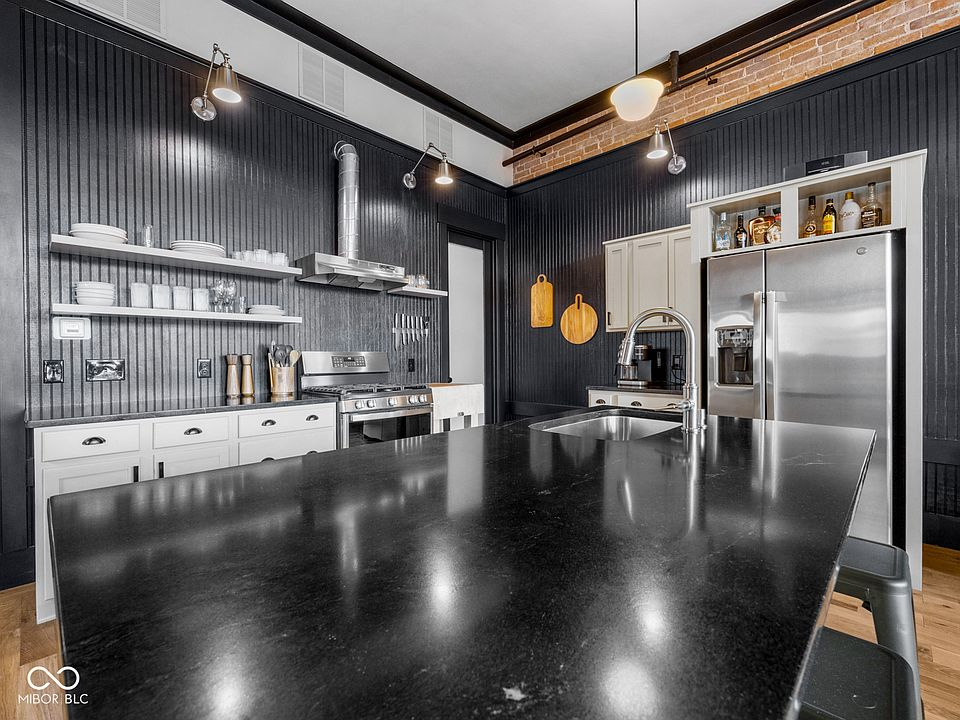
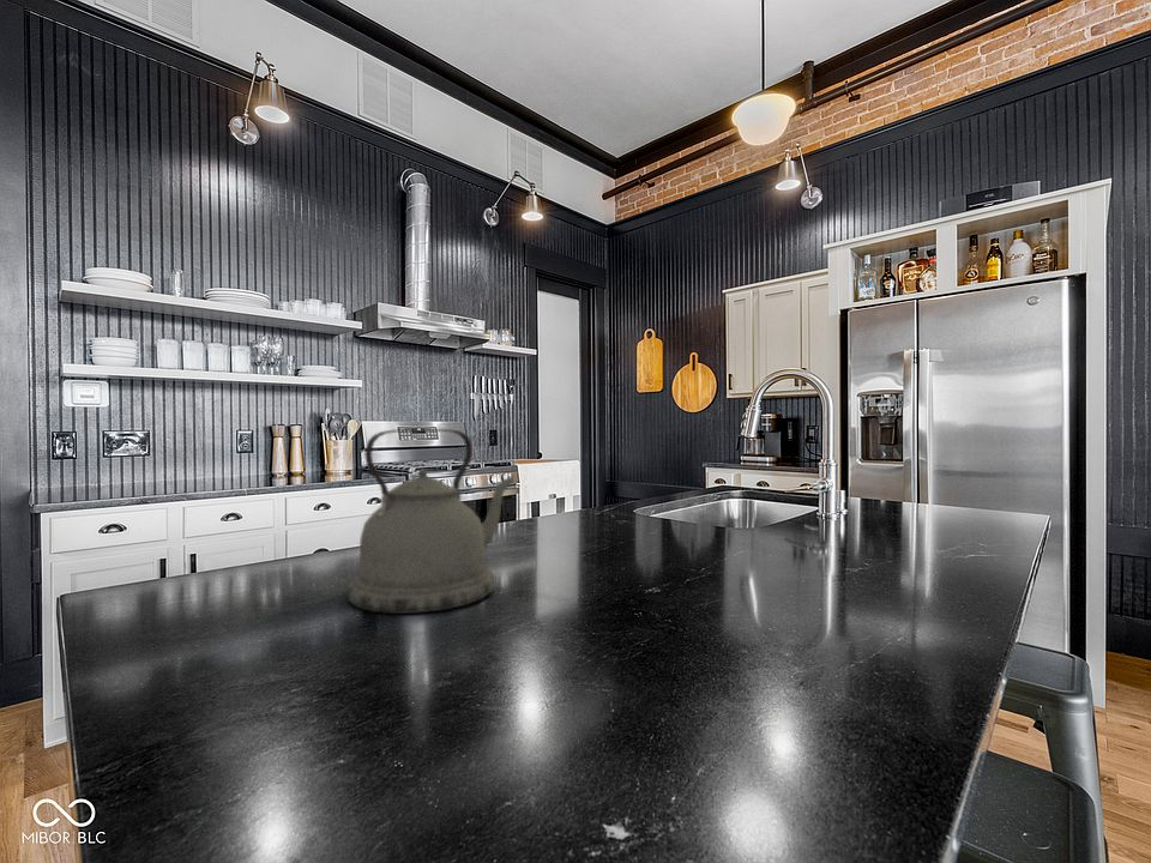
+ kettle (428, 508)
